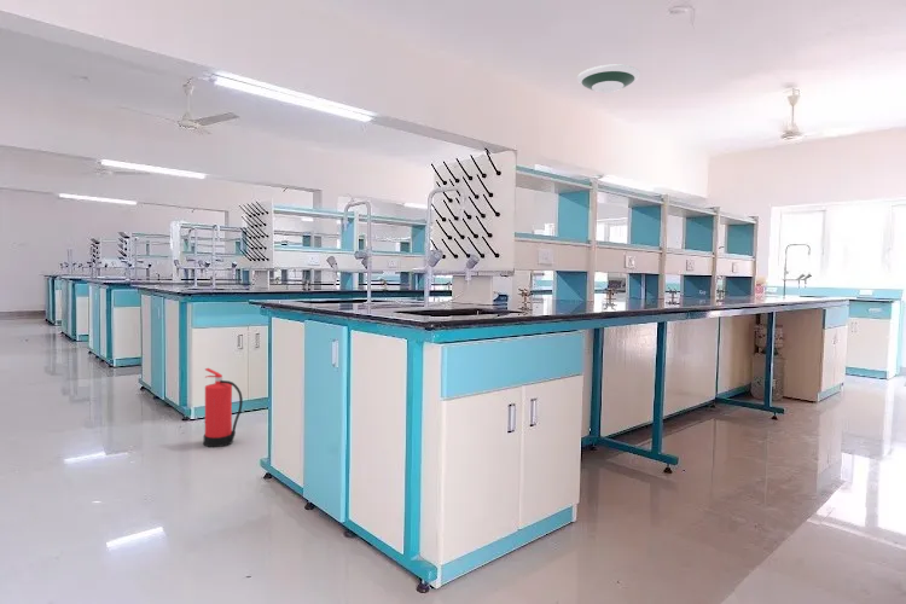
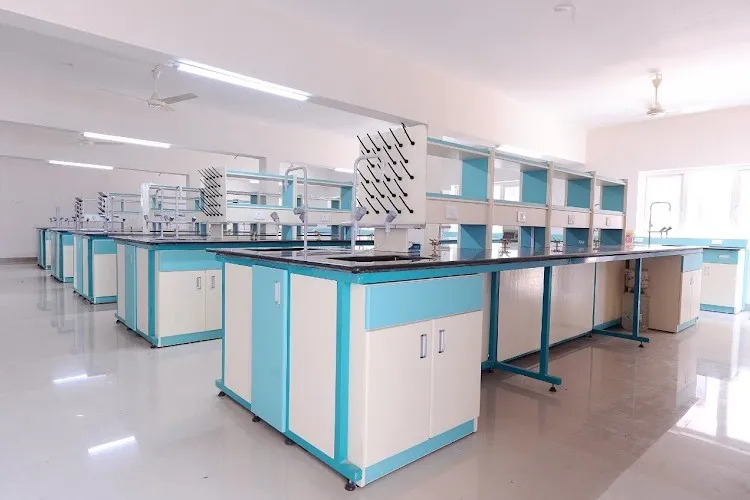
- fire extinguisher (223, 406)
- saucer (608, 83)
